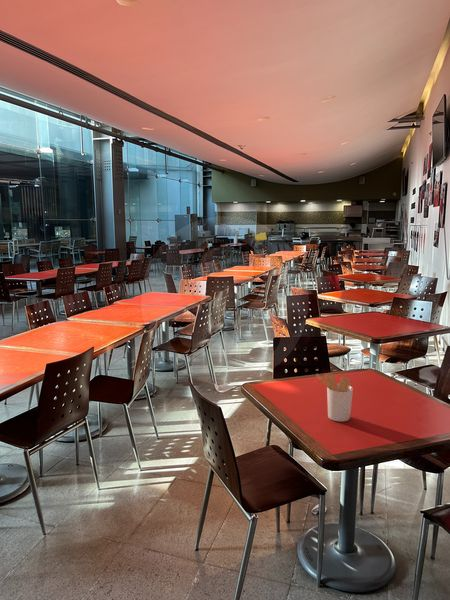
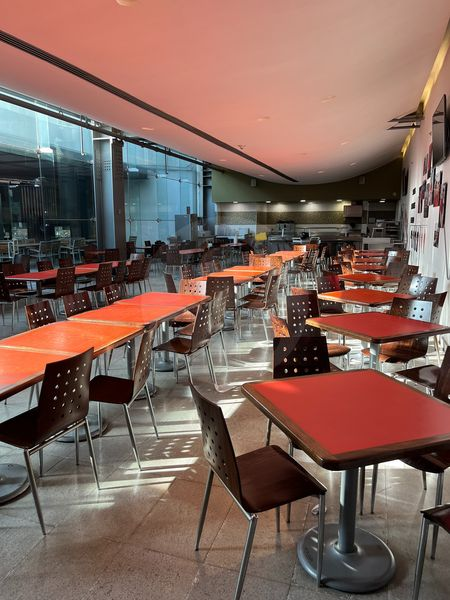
- utensil holder (333, 395)
